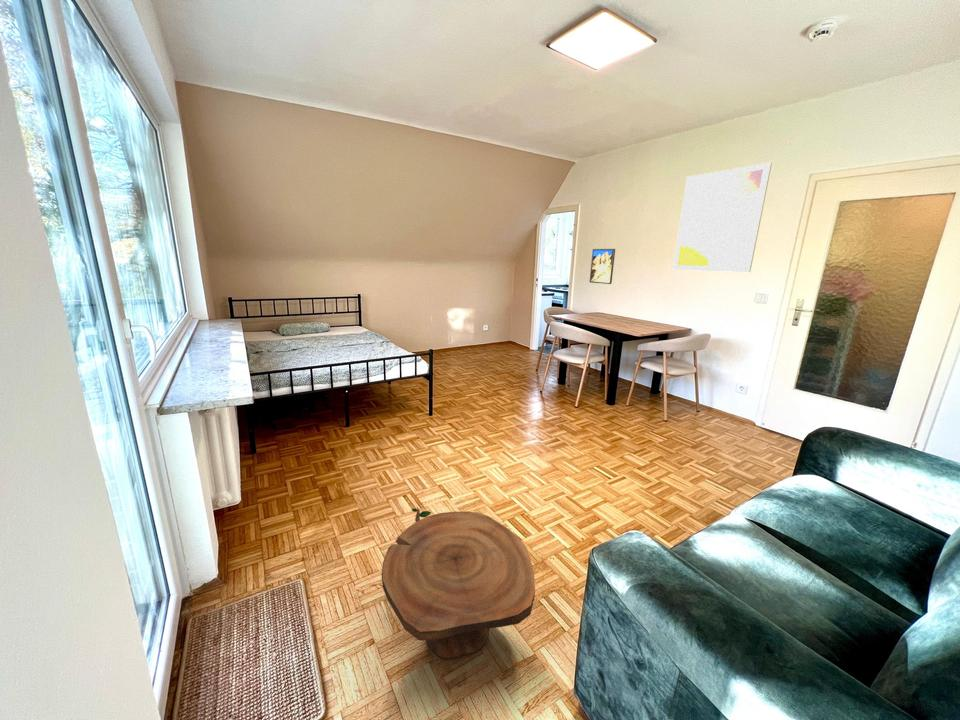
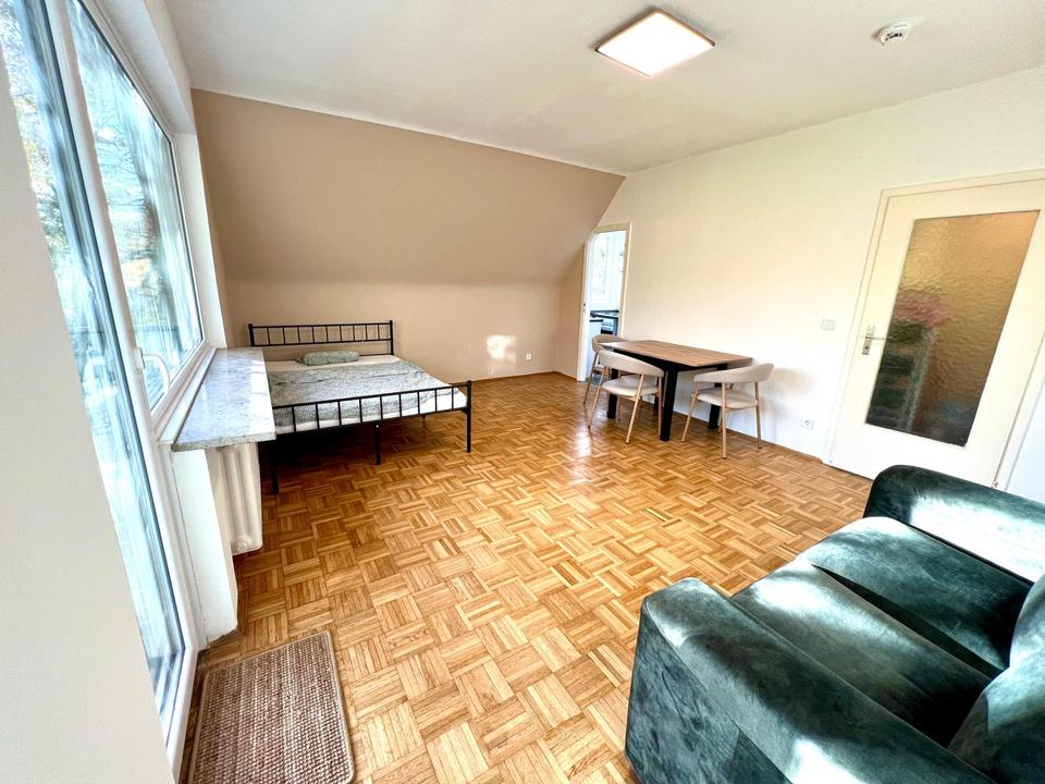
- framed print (601, 266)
- side table (451, 586)
- wall art (716, 222)
